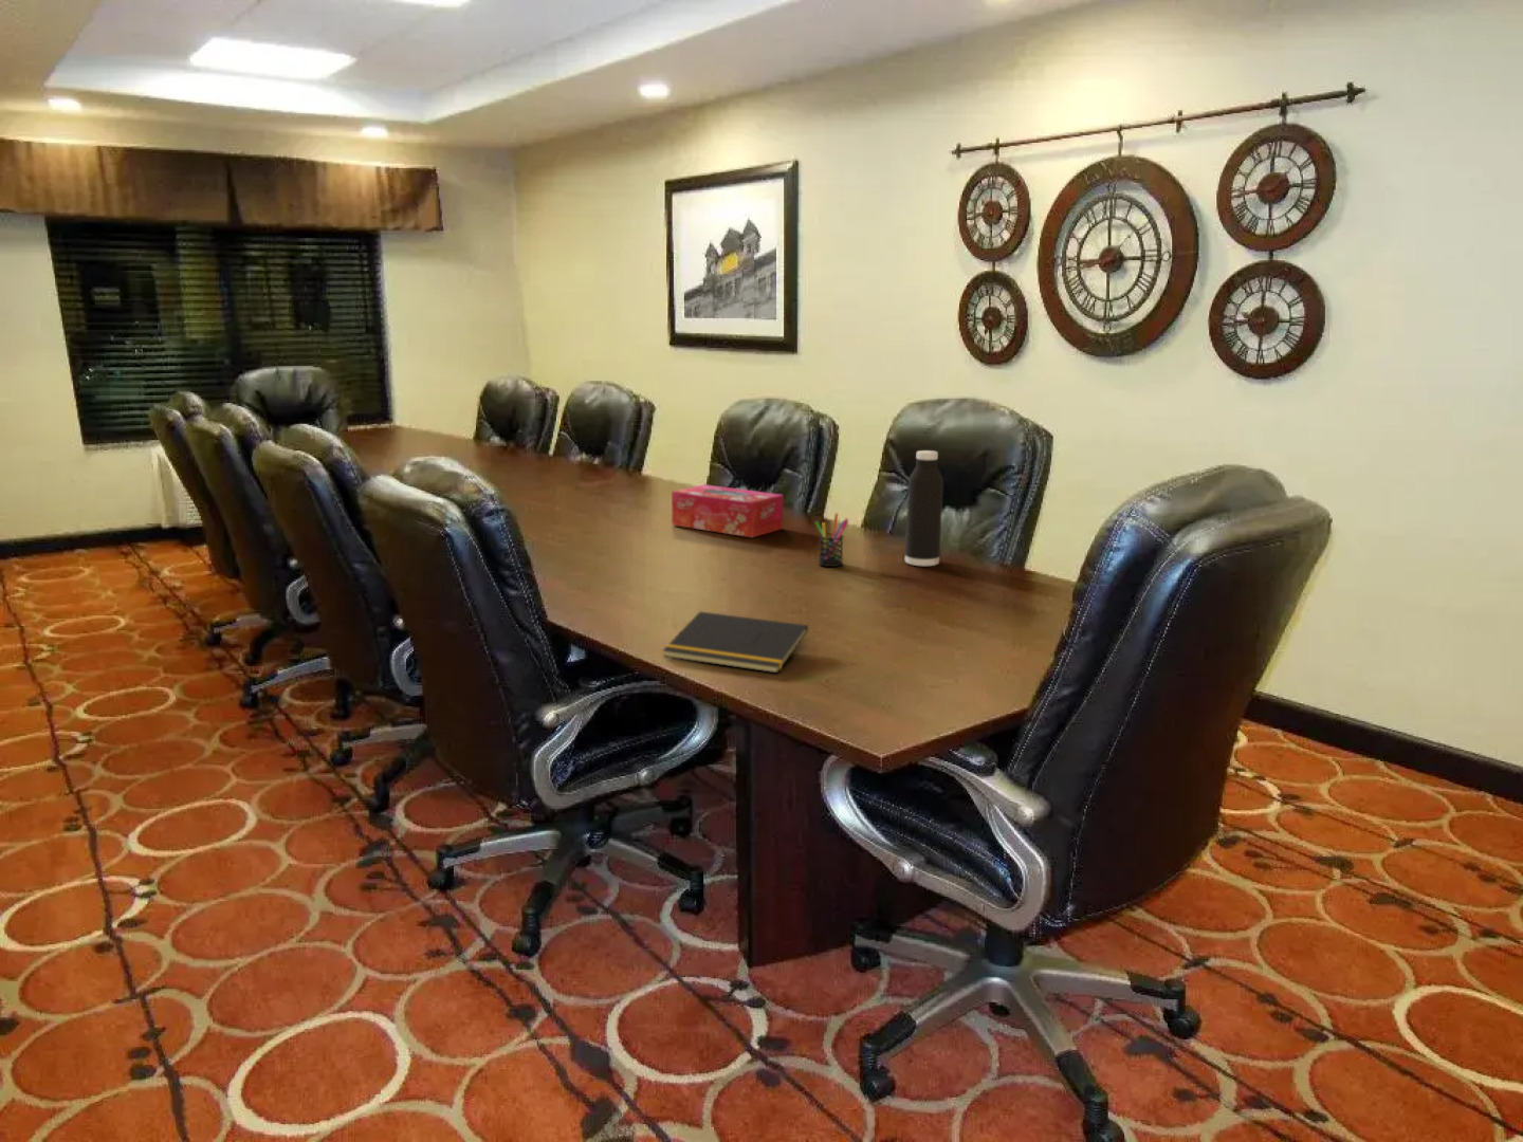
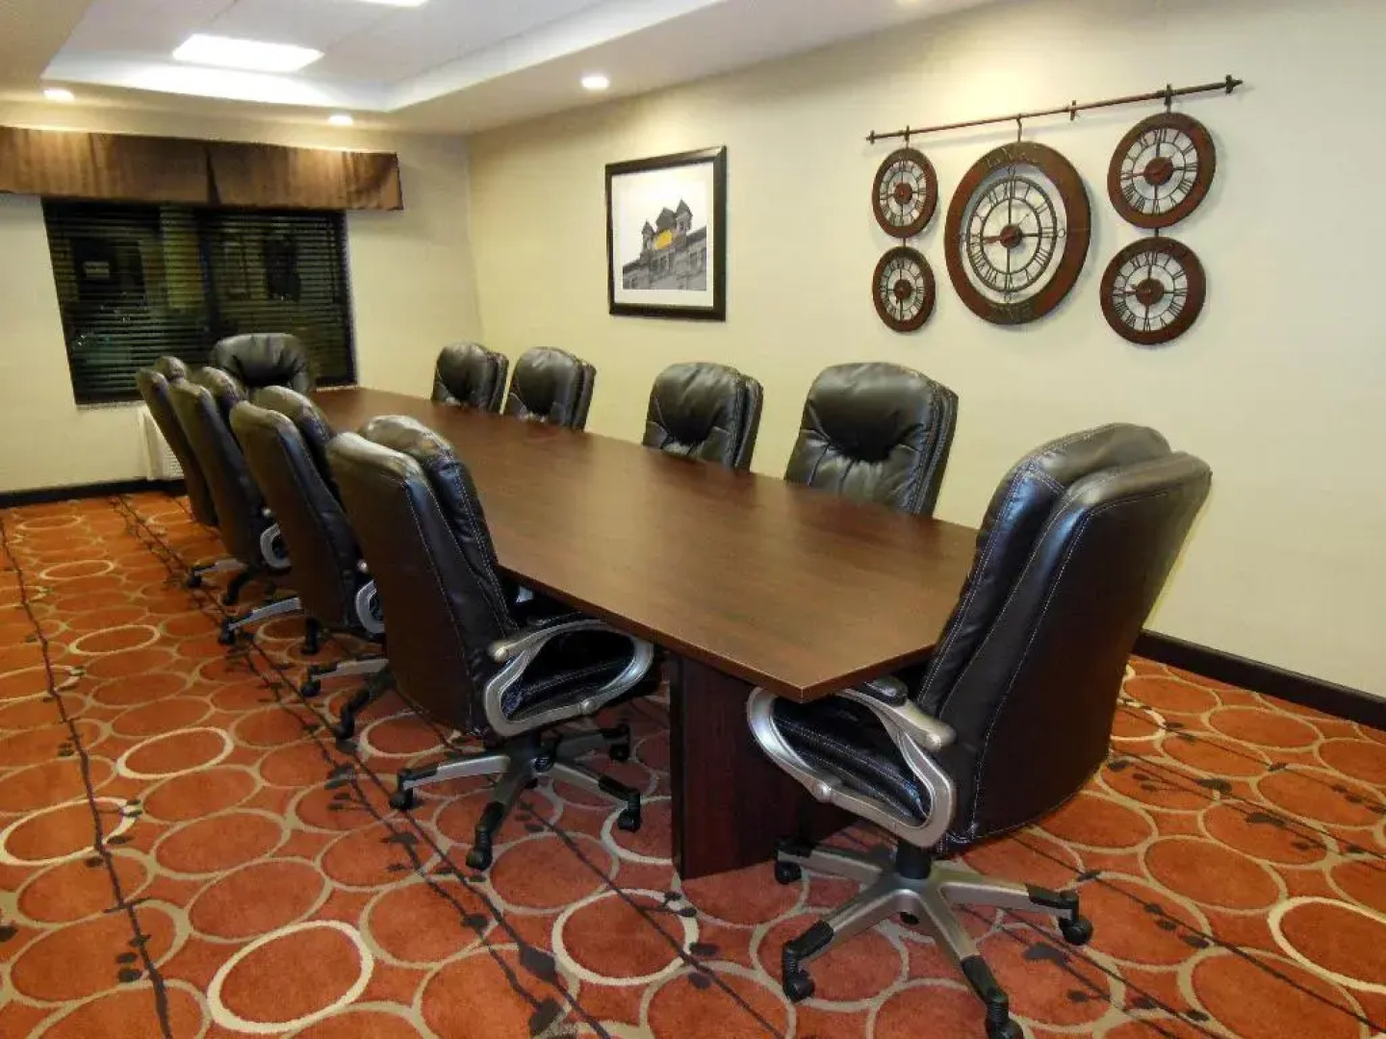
- notepad (736, 639)
- water bottle (925, 507)
- pen holder (829, 539)
- tissue box (727, 510)
